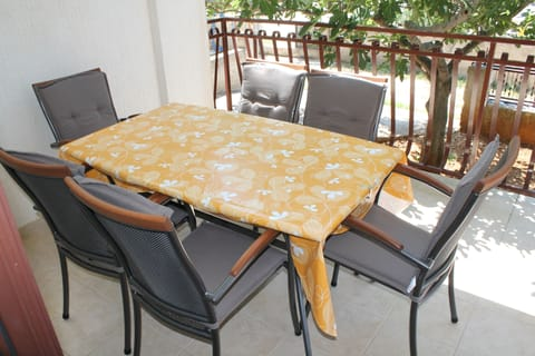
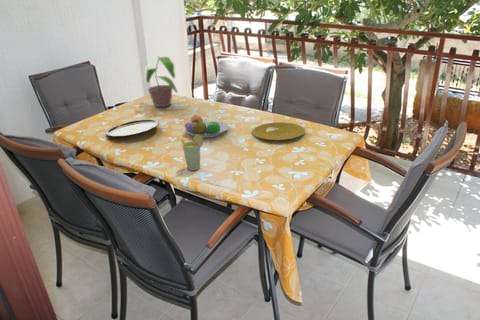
+ plate (278, 131)
+ potted plant (160, 78)
+ fruit bowl (206, 124)
+ plate (132, 128)
+ cup (193, 151)
